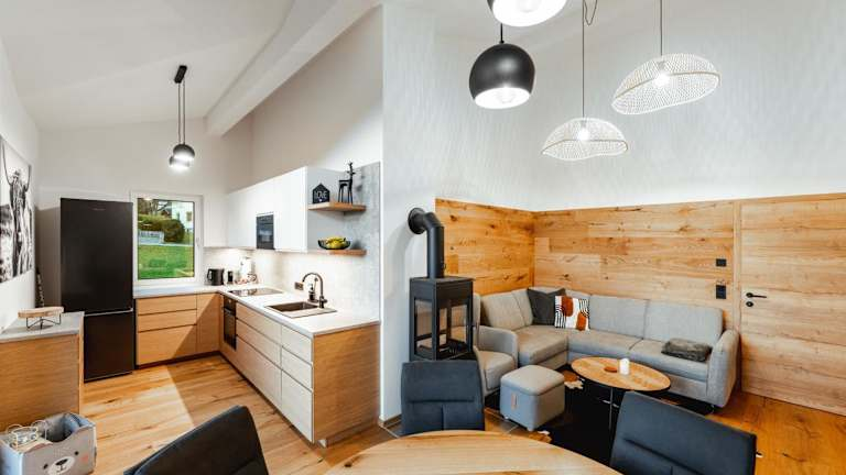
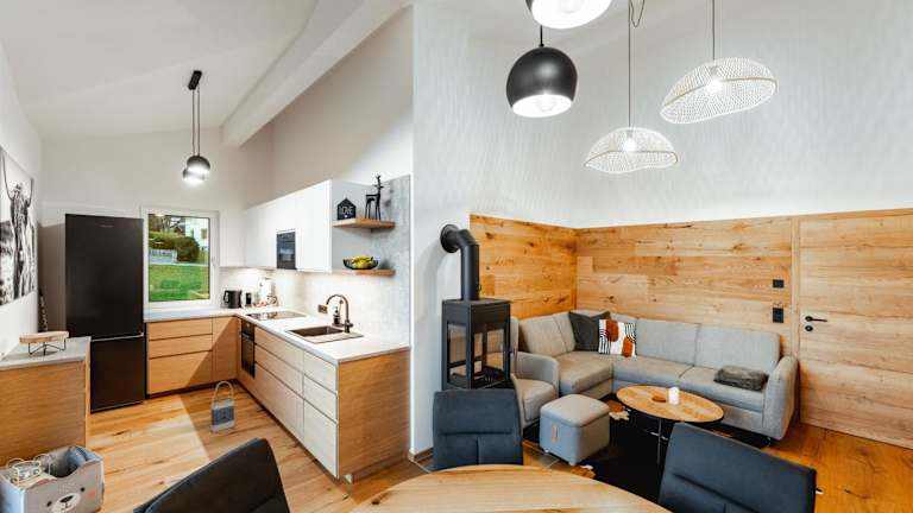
+ bag (222, 404)
